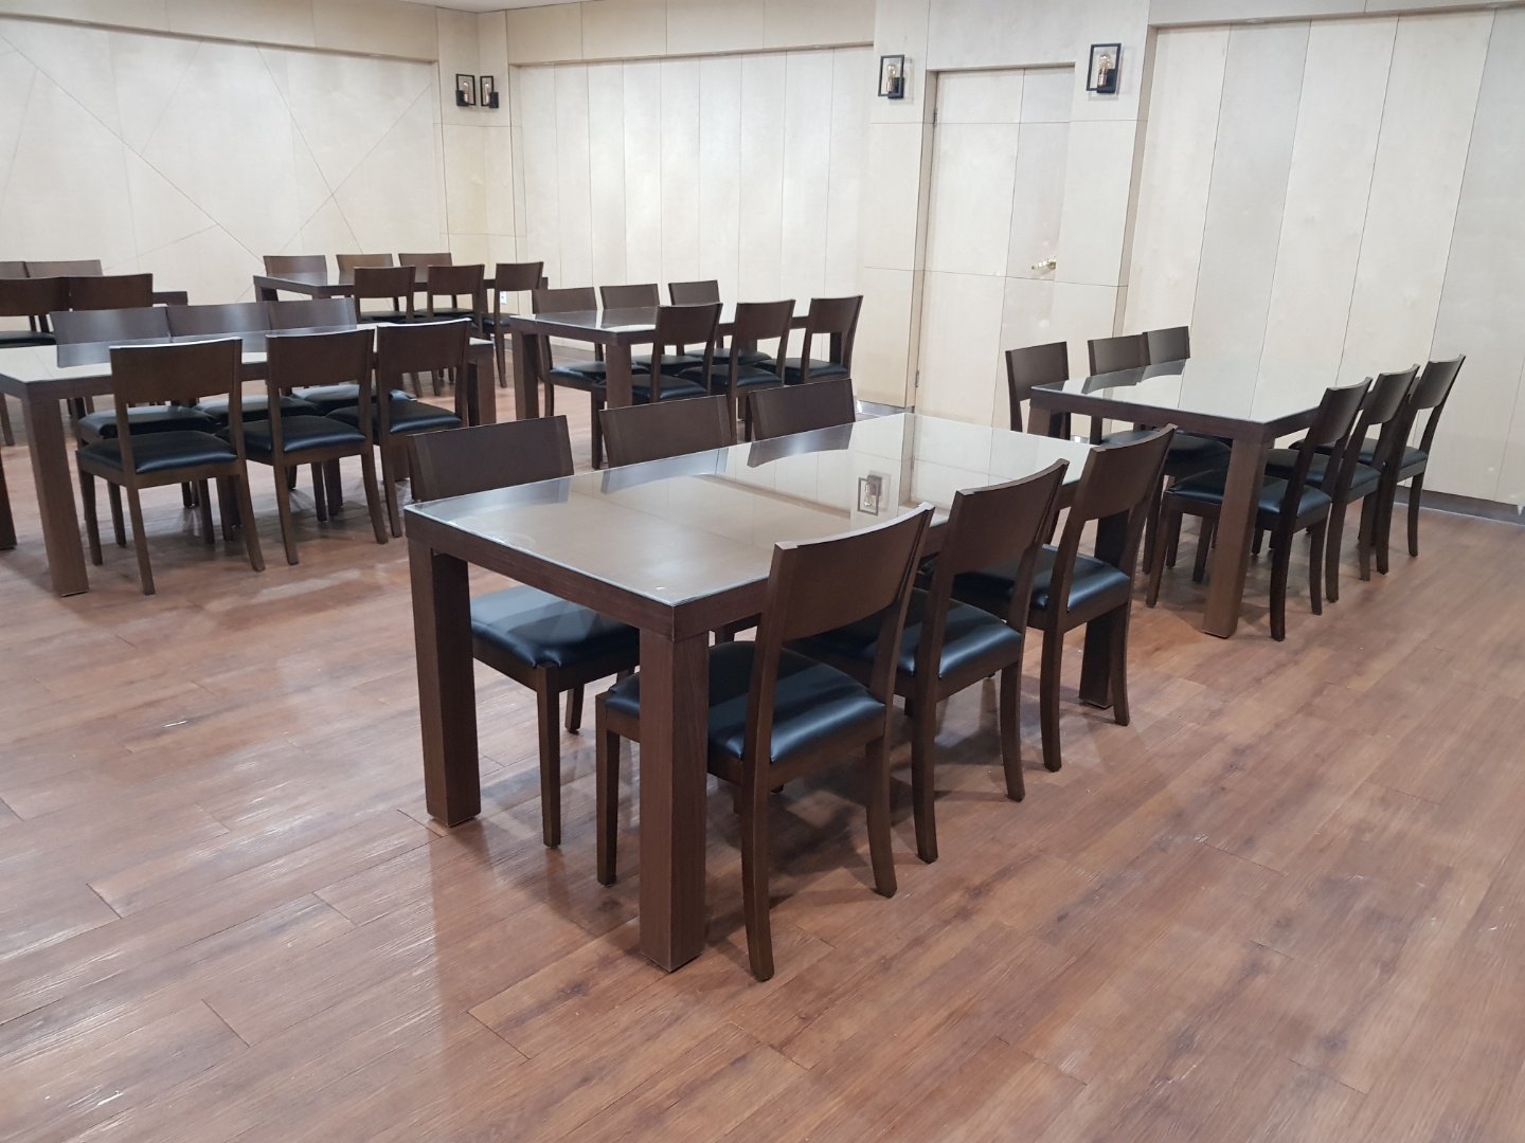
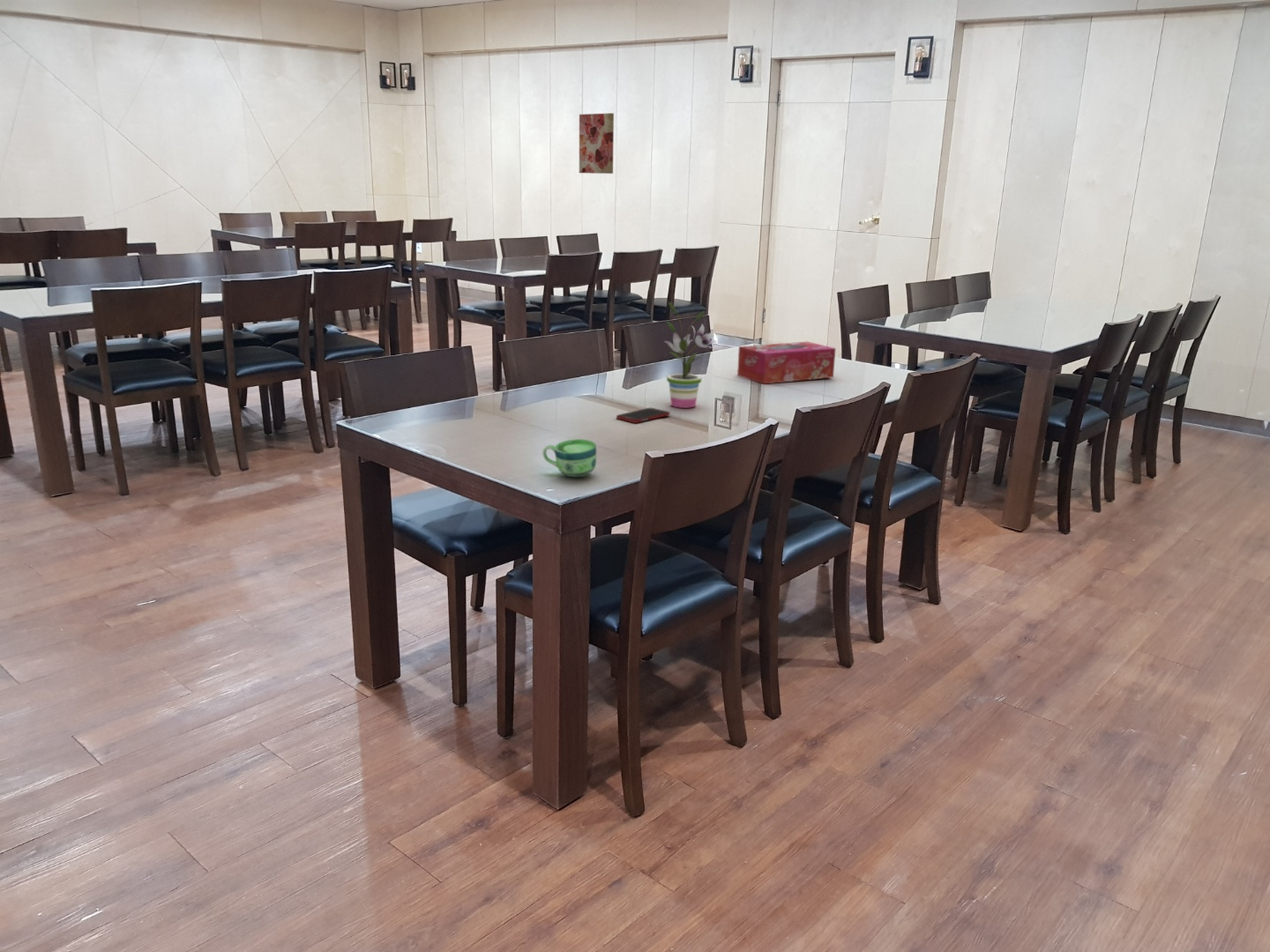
+ cell phone (643, 415)
+ cup (569, 459)
+ potted plant (689, 353)
+ wall art (595, 144)
+ tissue box (786, 361)
